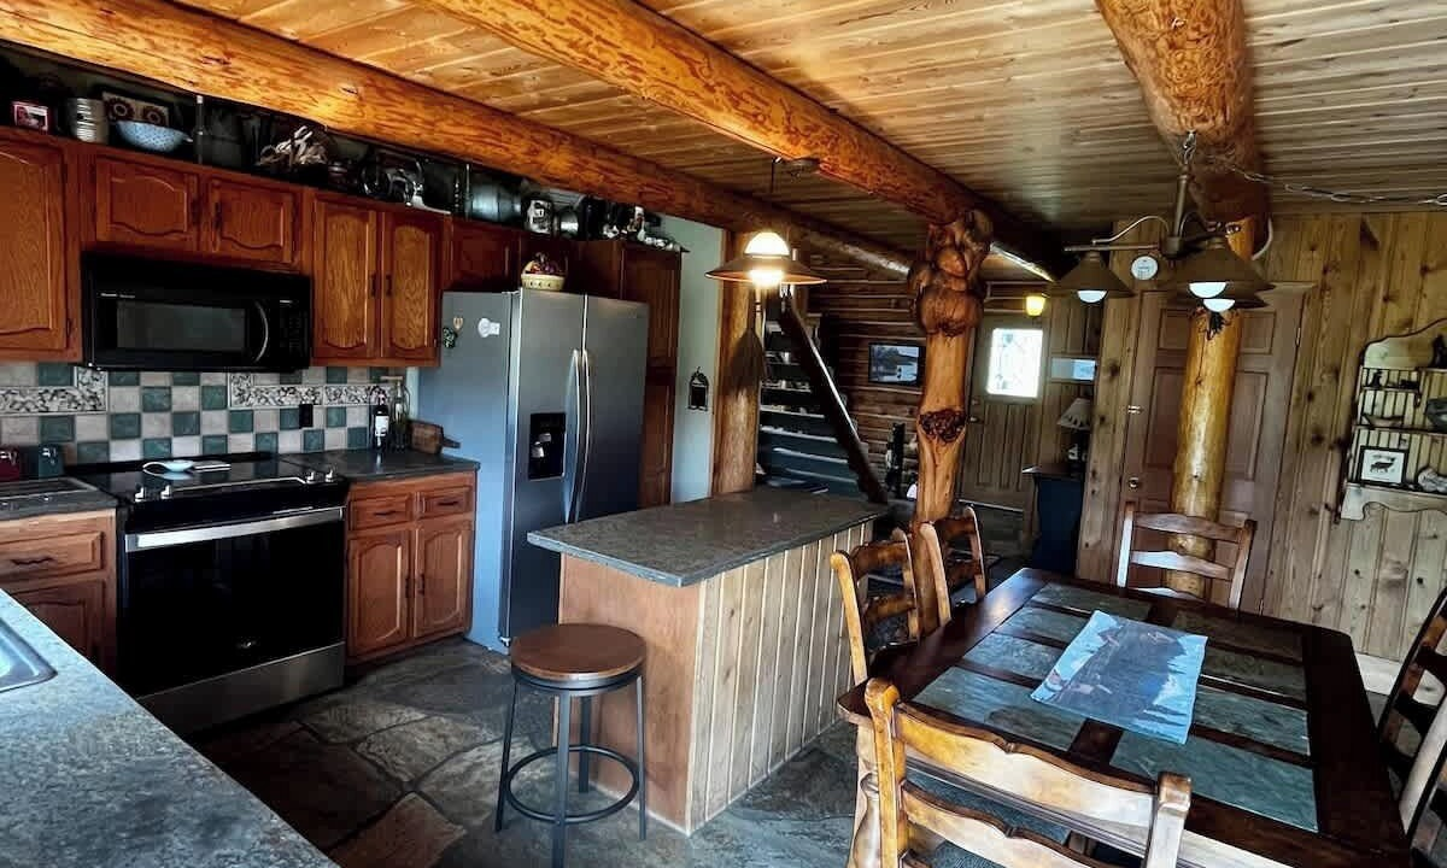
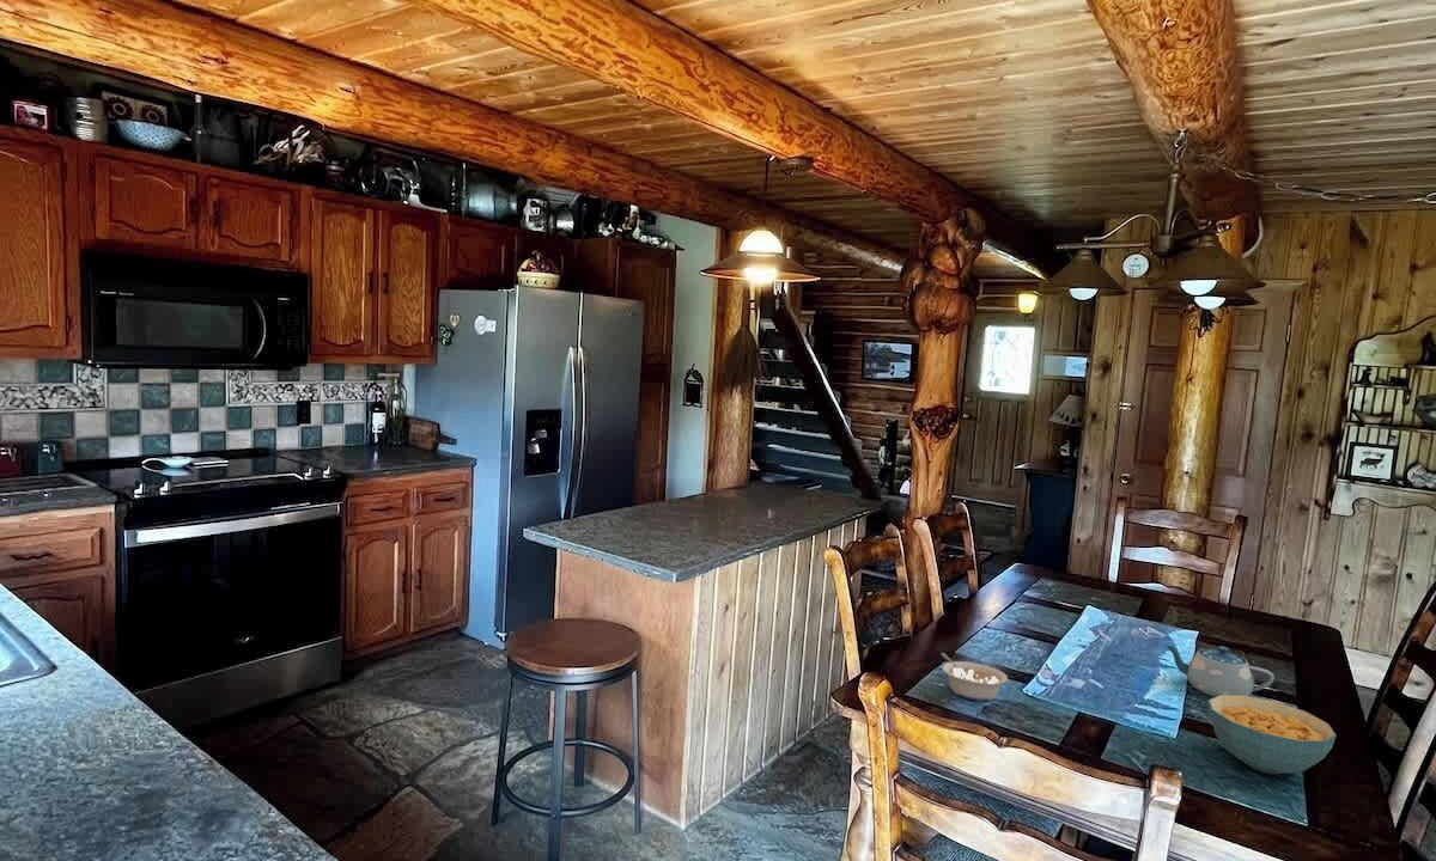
+ chinaware (1216, 668)
+ legume (970, 679)
+ cereal bowl (1266, 741)
